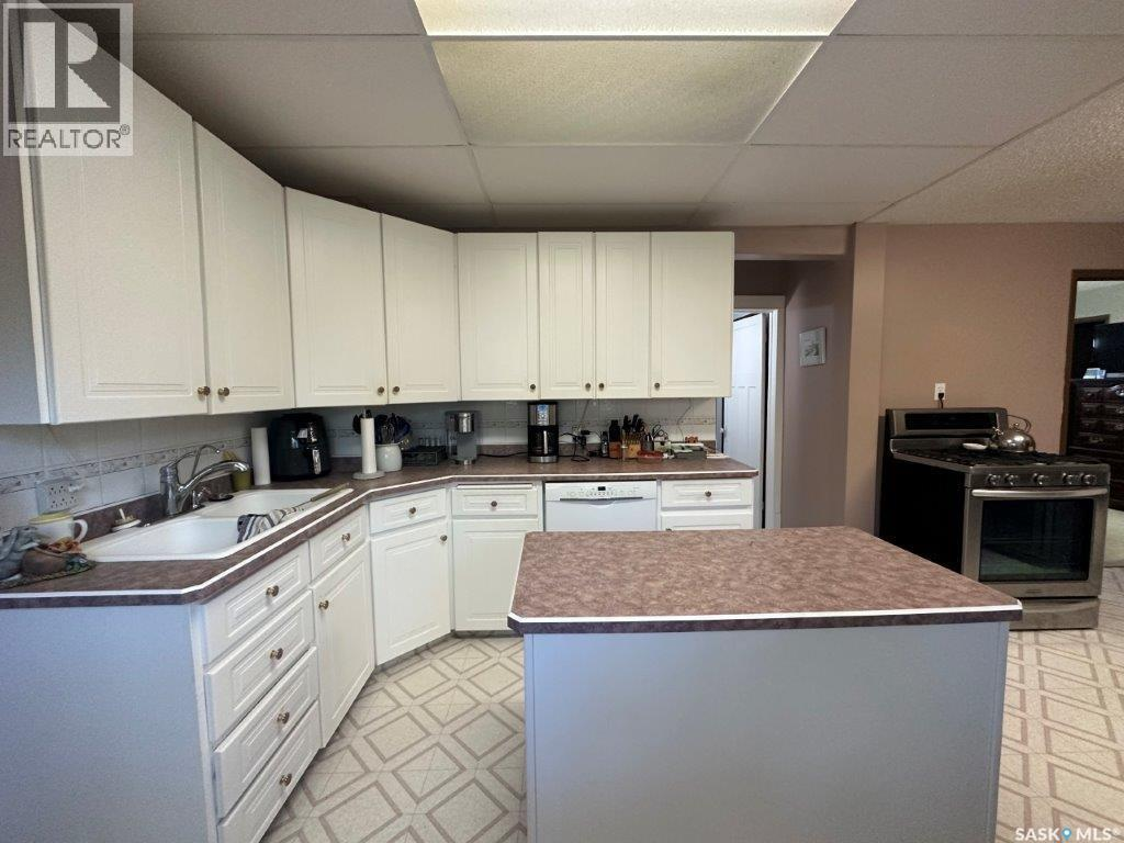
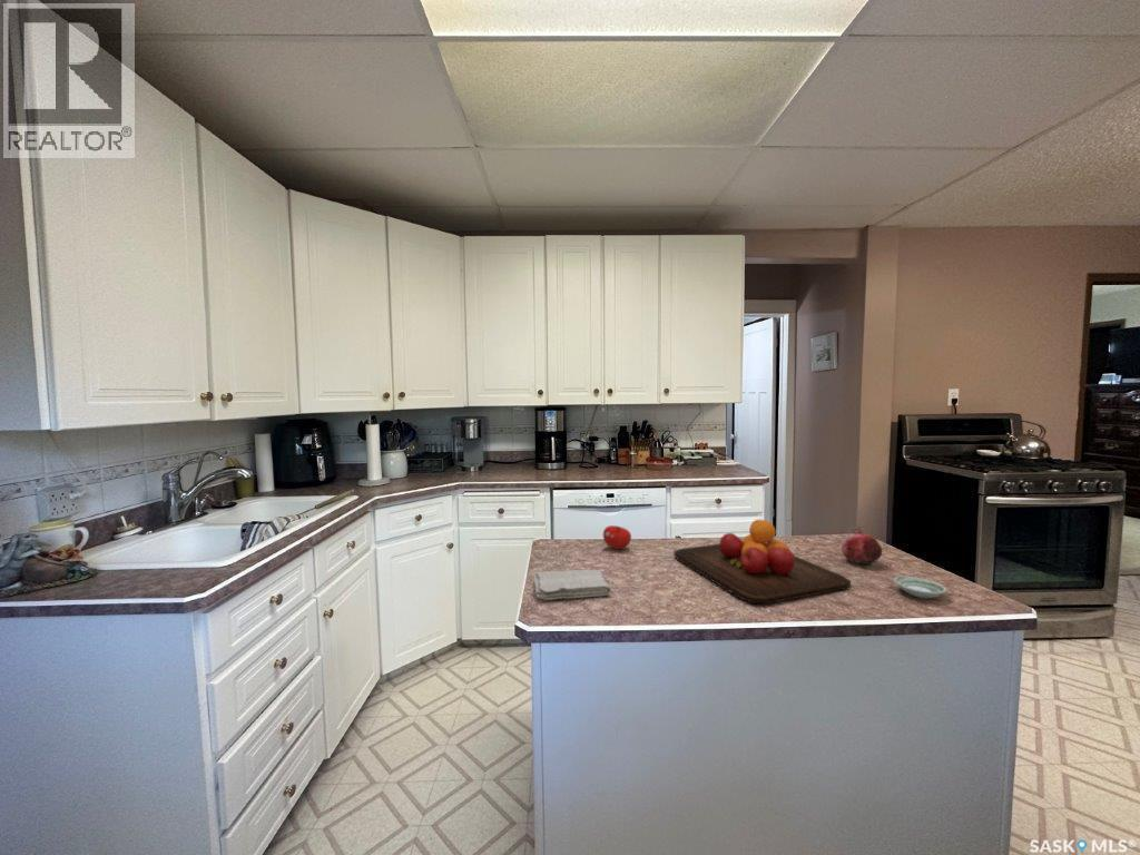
+ washcloth (570, 582)
+ chopping board (754, 546)
+ fruit (862, 544)
+ saucer (918, 588)
+ fruit (617, 535)
